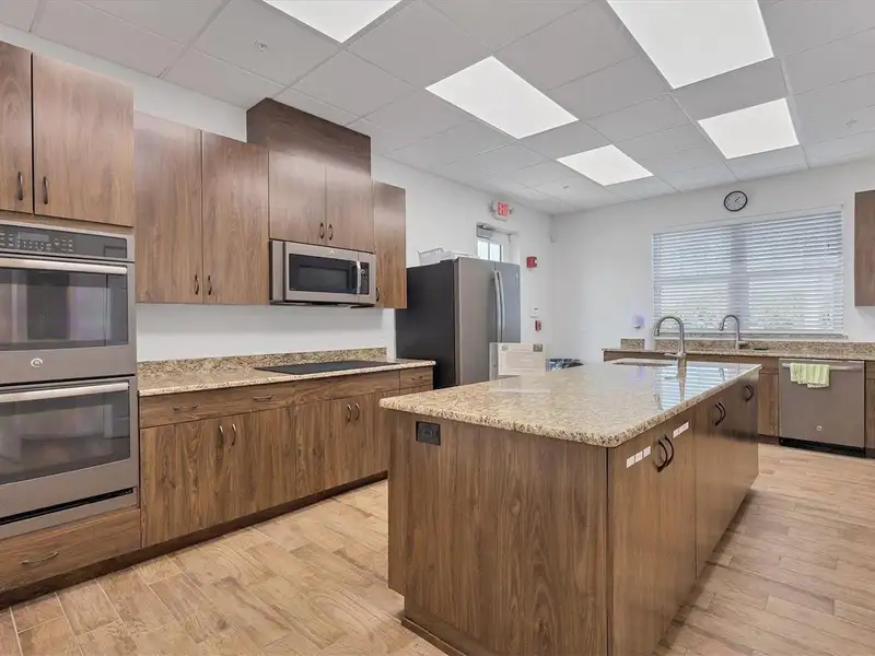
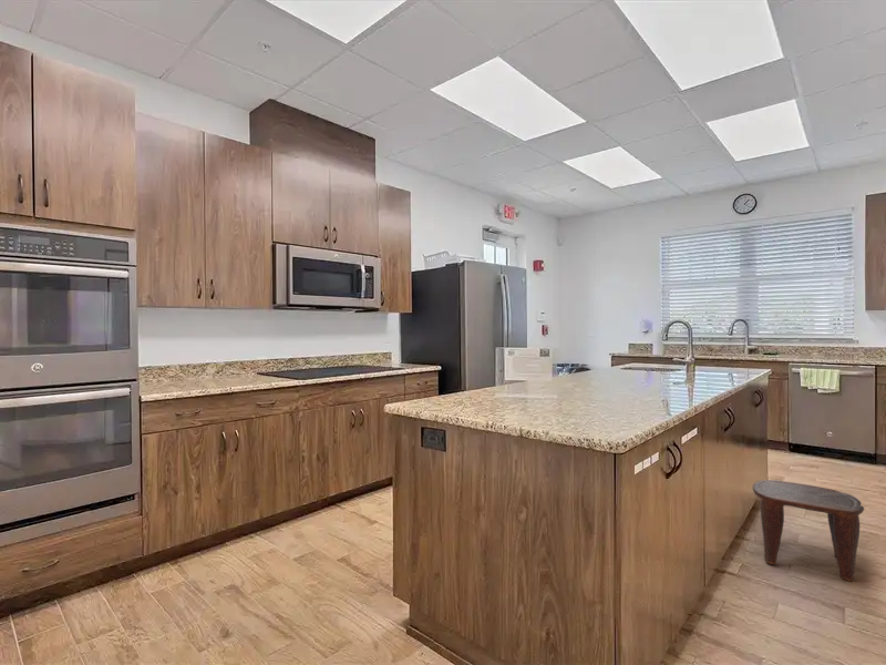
+ stool (810, 510)
